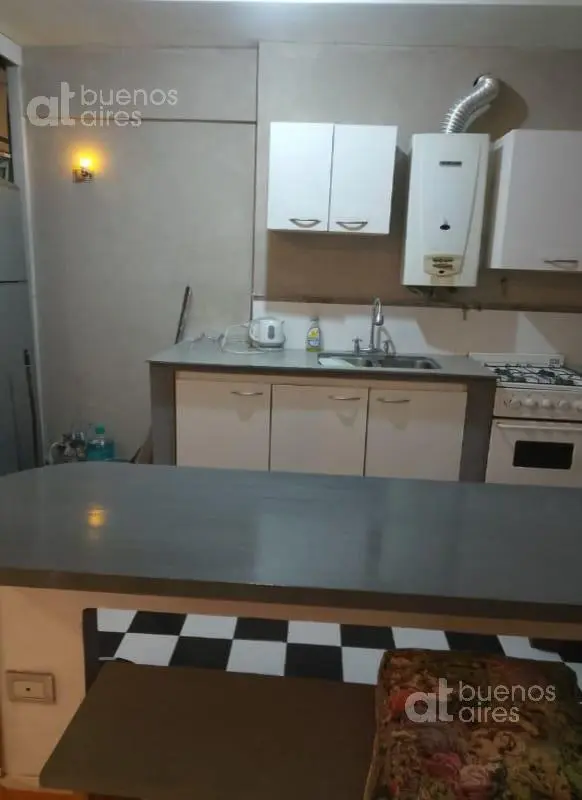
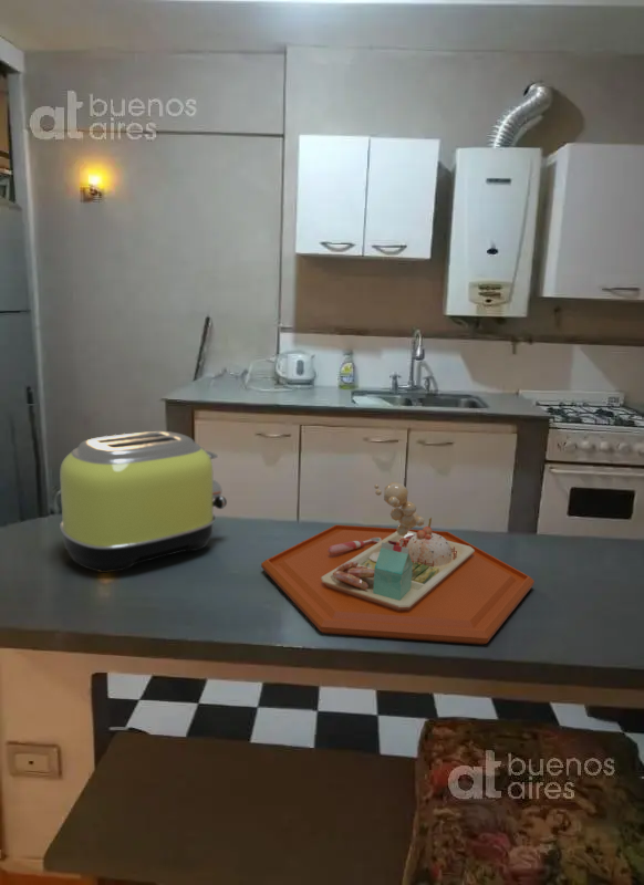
+ food tray (399, 522)
+ toaster (145, 494)
